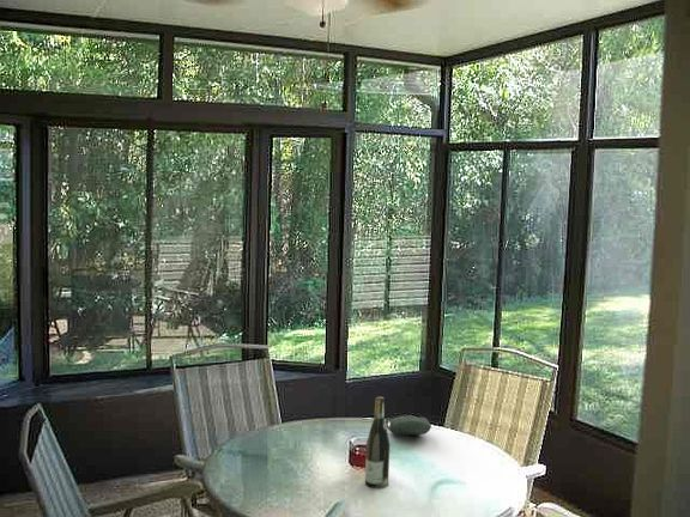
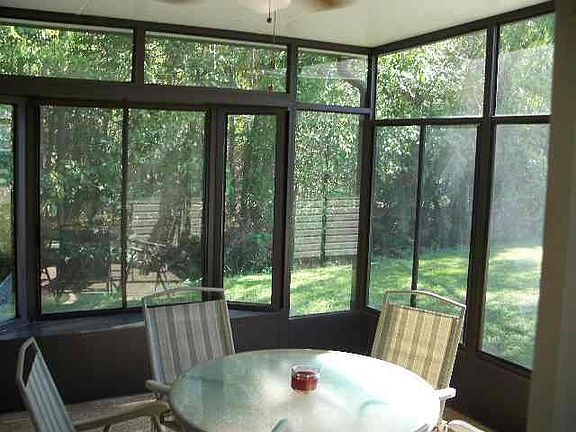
- bowl (407, 424)
- wine bottle (377, 440)
